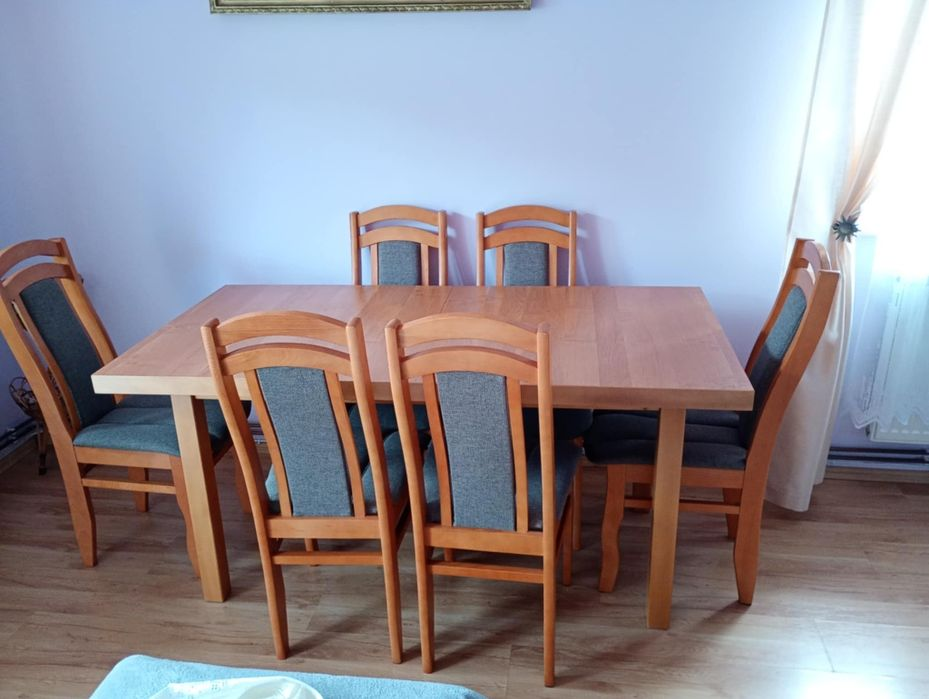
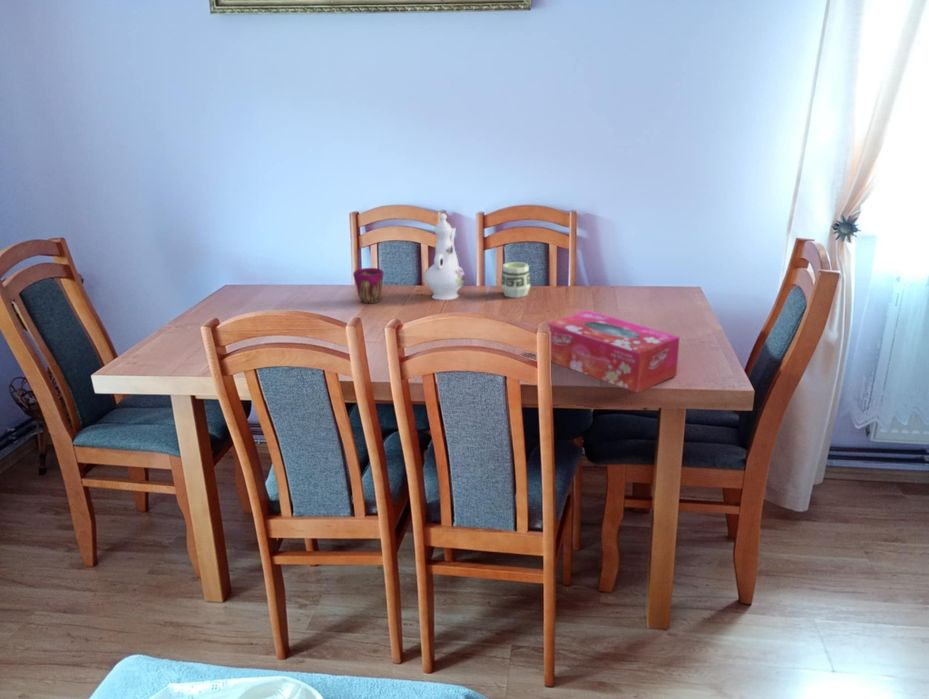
+ cup (515, 279)
+ cup (368, 287)
+ tissue box (610, 348)
+ chinaware (446, 254)
